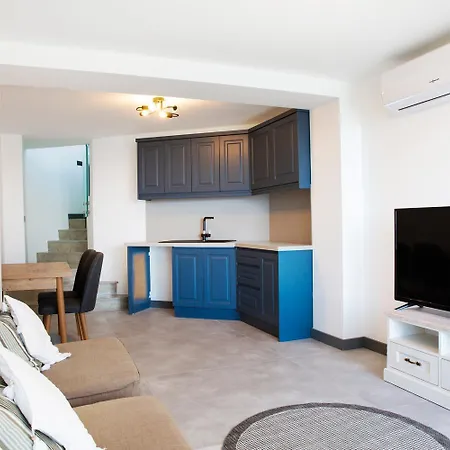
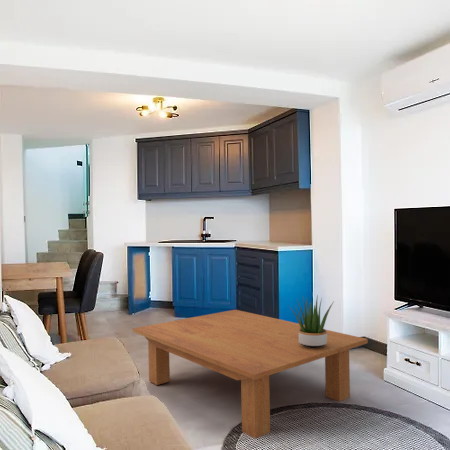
+ potted plant (312, 320)
+ coffee table (242, 361)
